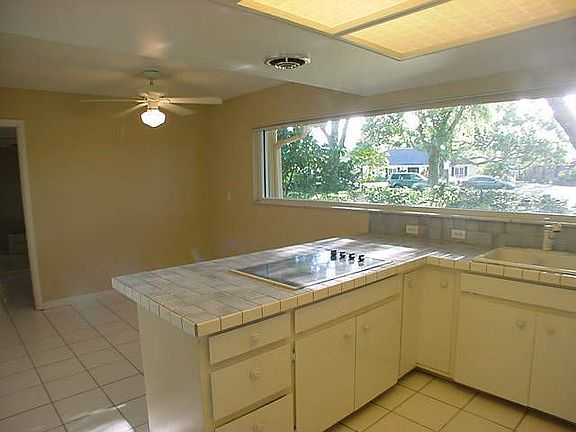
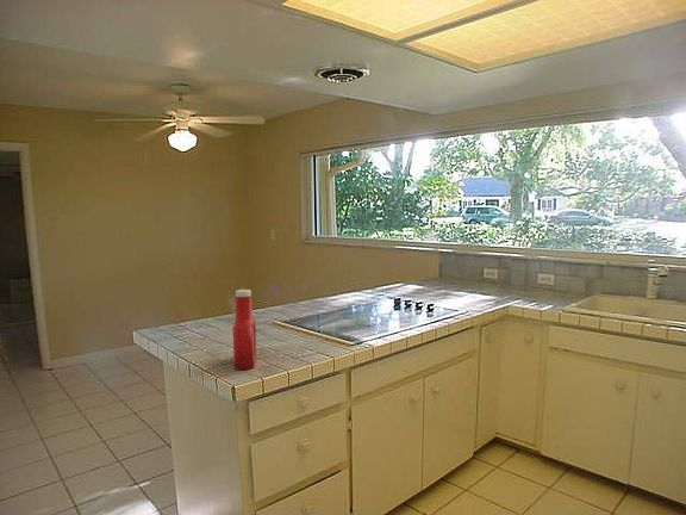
+ soap bottle (244, 327)
